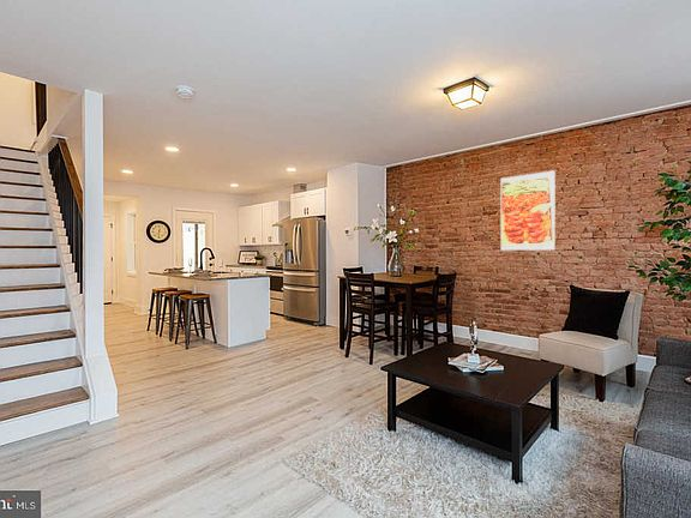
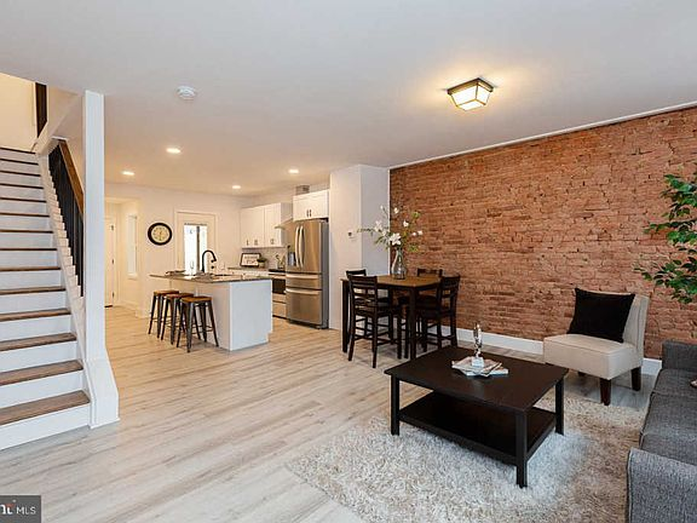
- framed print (527, 212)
